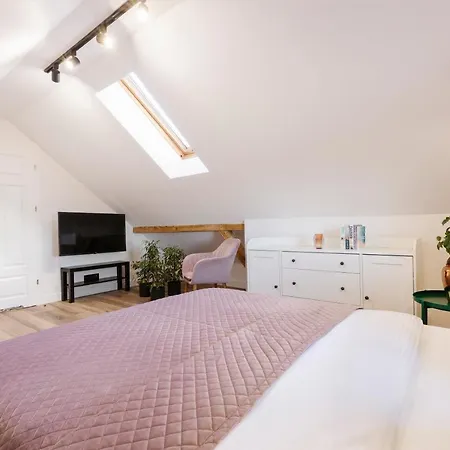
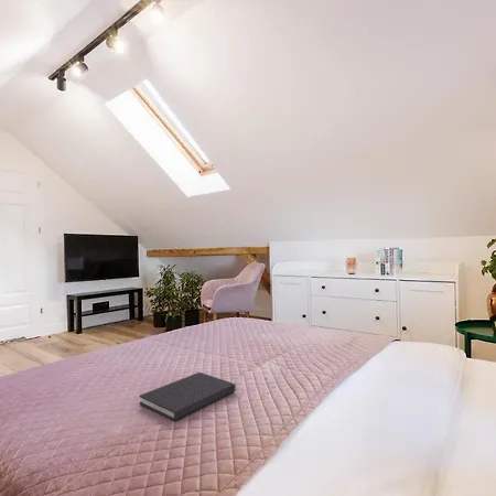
+ diary (188, 393)
